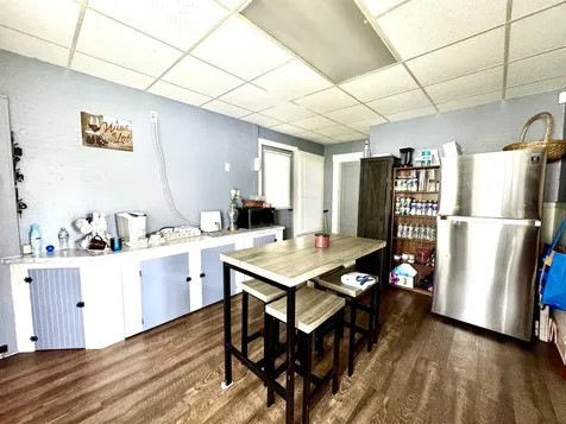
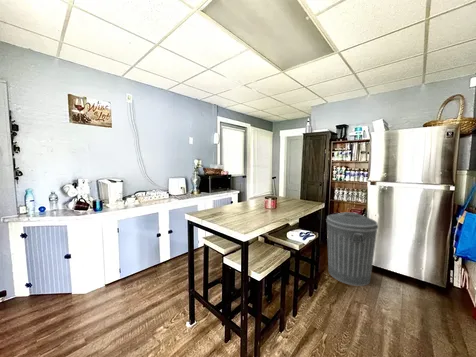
+ trash can (349, 244)
